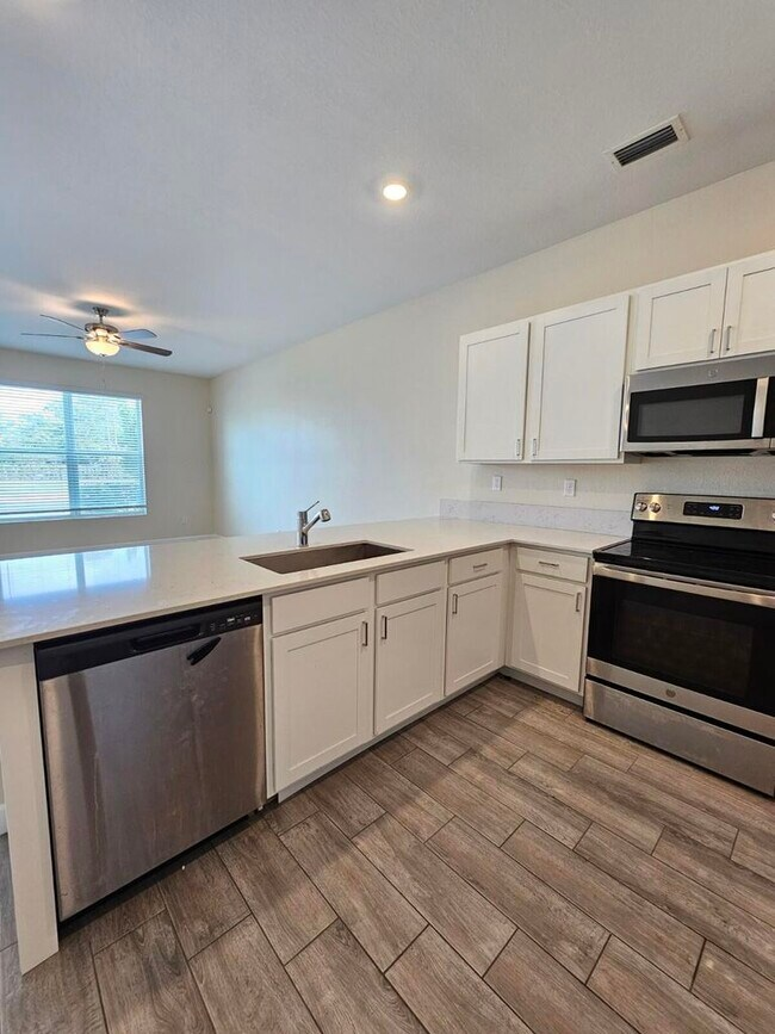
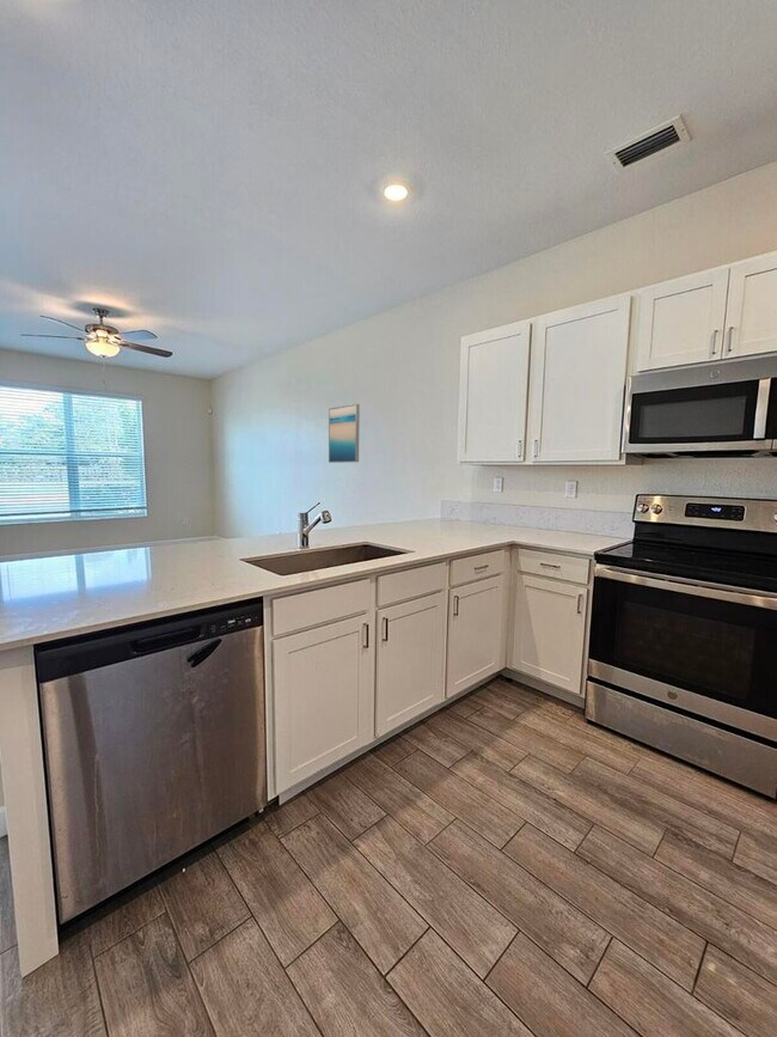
+ wall art (343, 434)
